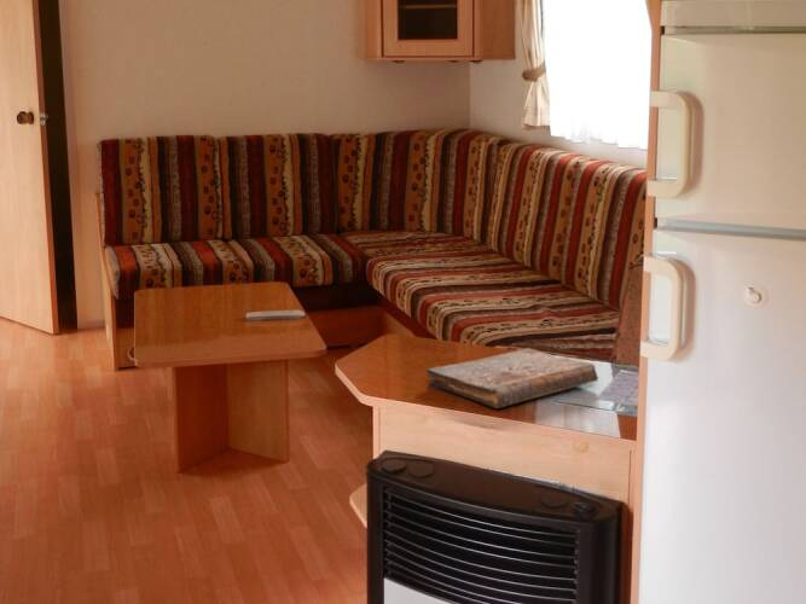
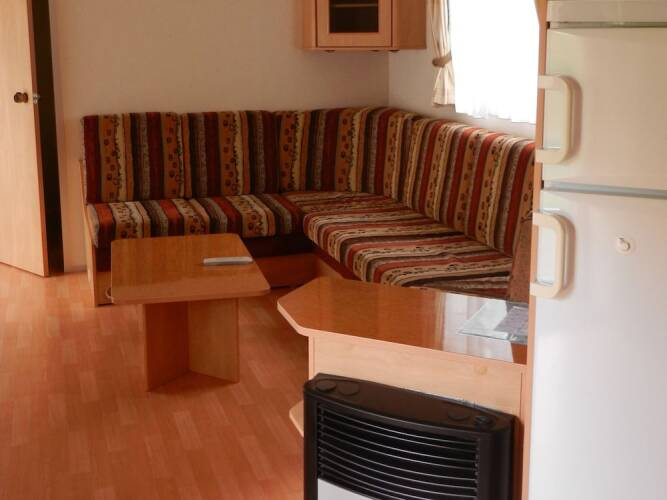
- book (511, 374)
